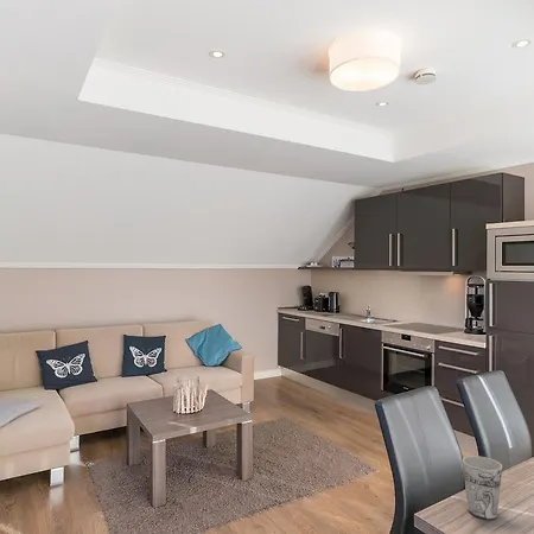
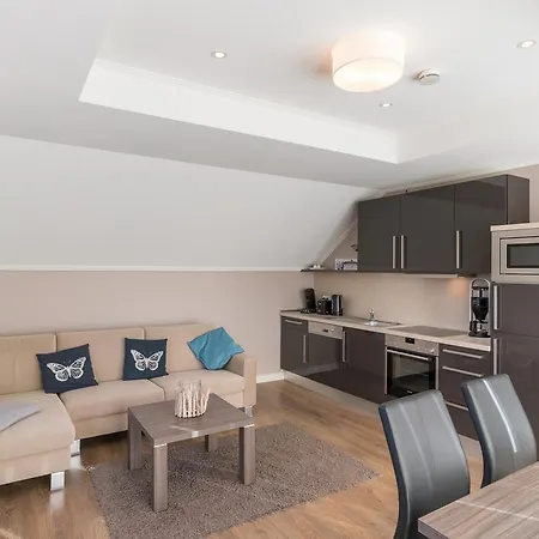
- cup (482, 487)
